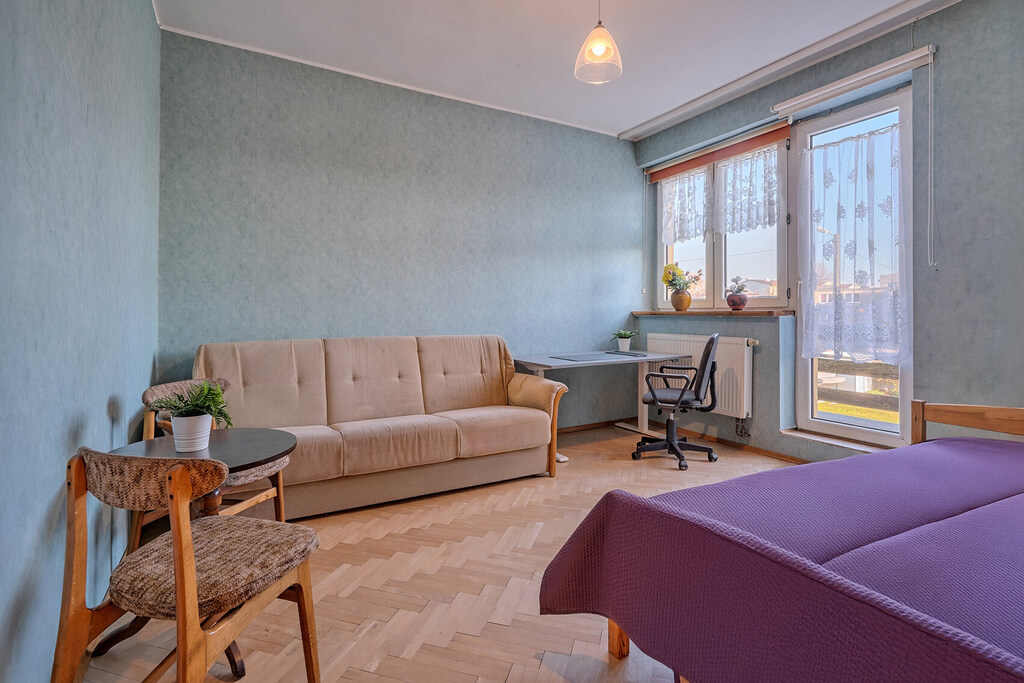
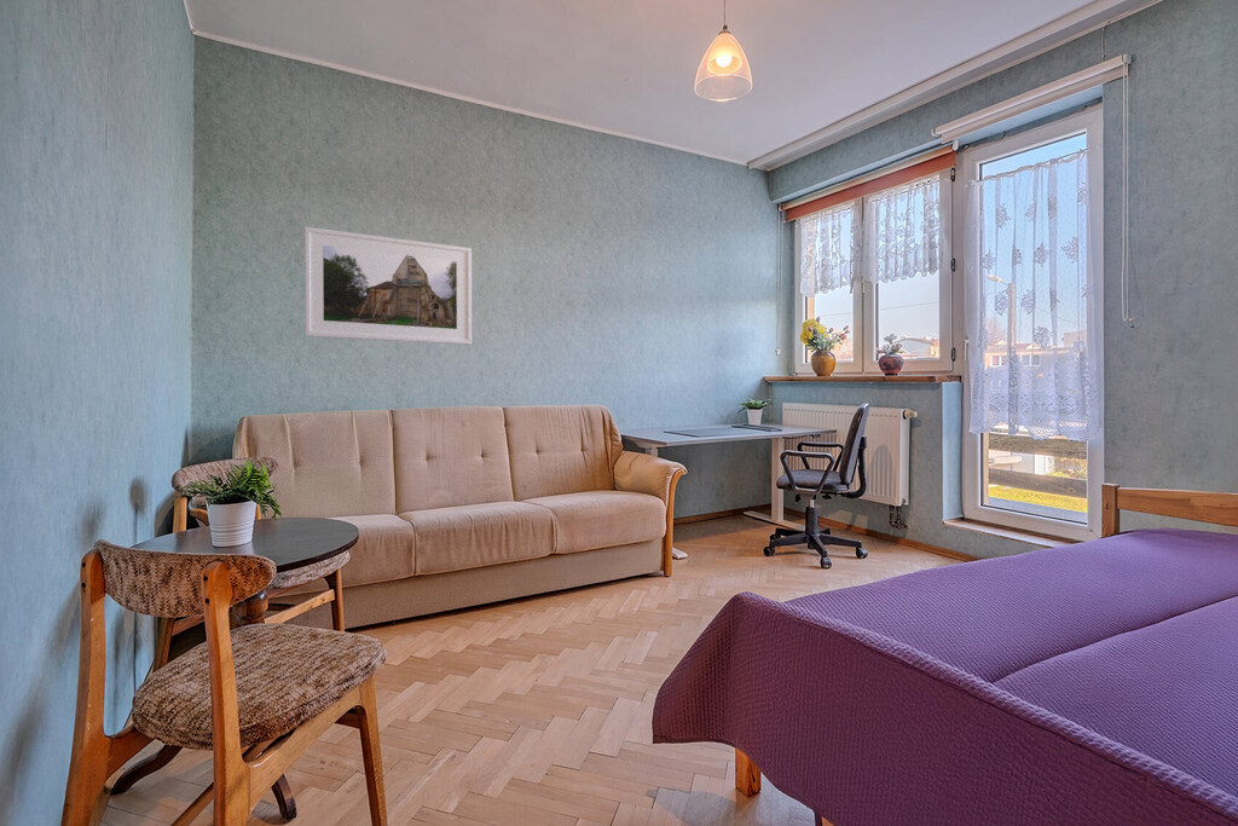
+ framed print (393, 289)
